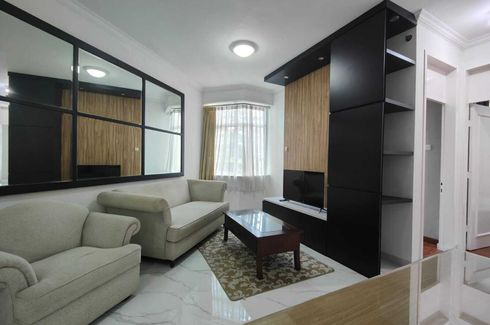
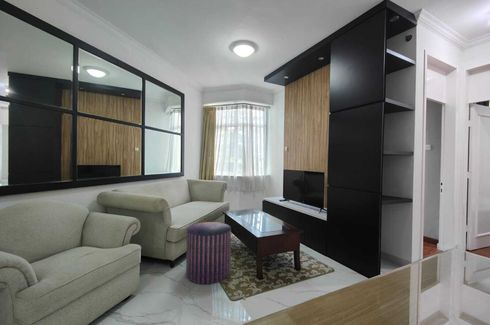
+ stool (208, 249)
